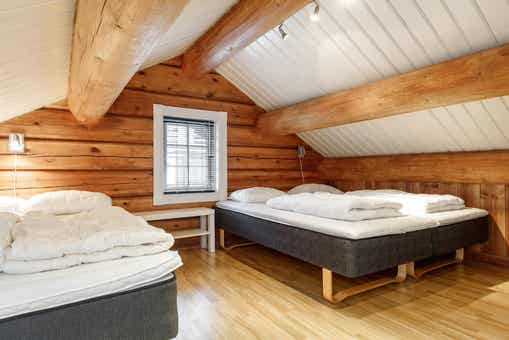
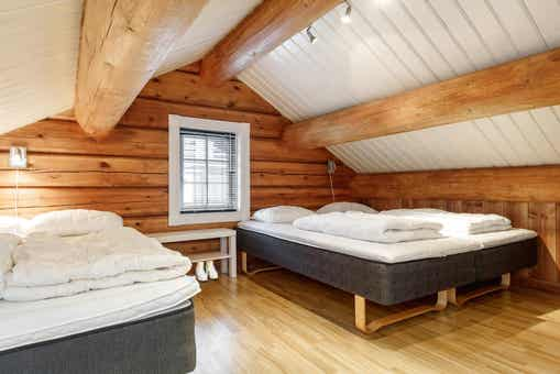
+ boots (206, 267)
